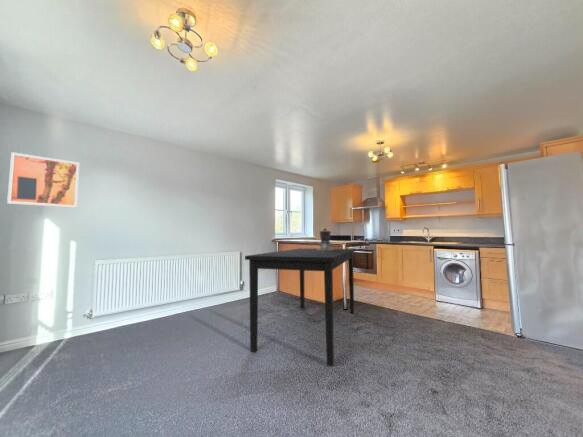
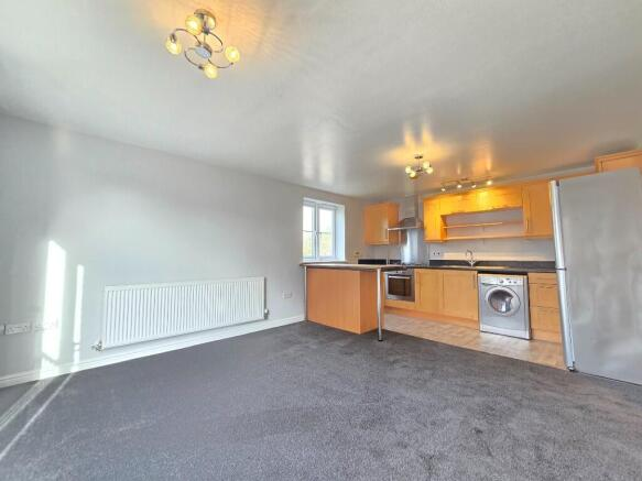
- coffee maker (325, 238)
- wall art (46, 181)
- dining table (303, 289)
